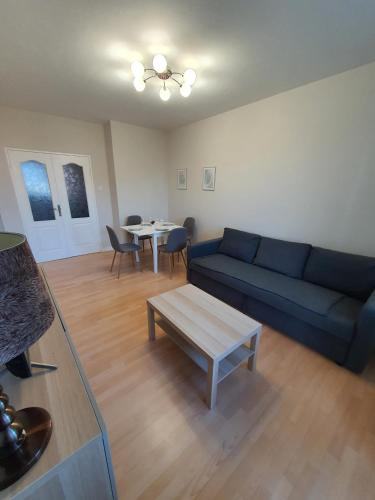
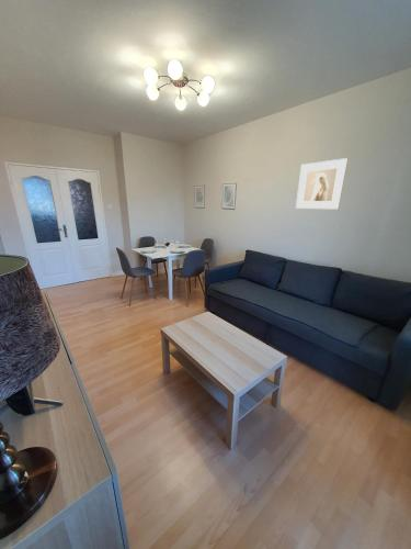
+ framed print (319, 186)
